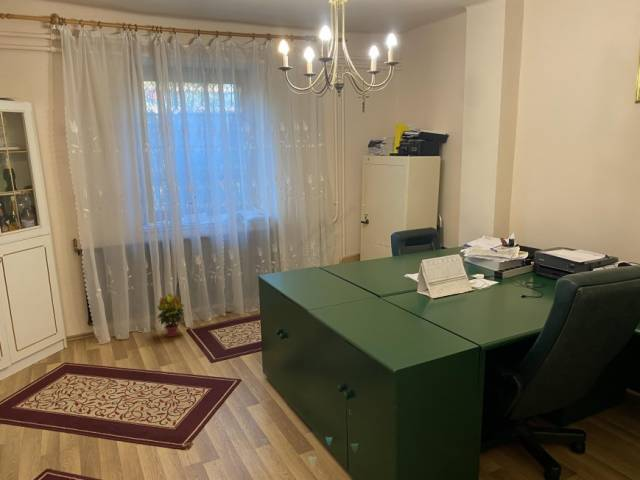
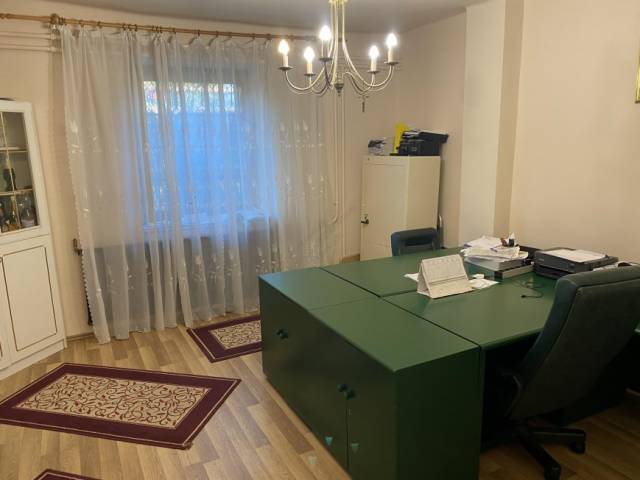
- potted plant (171, 314)
